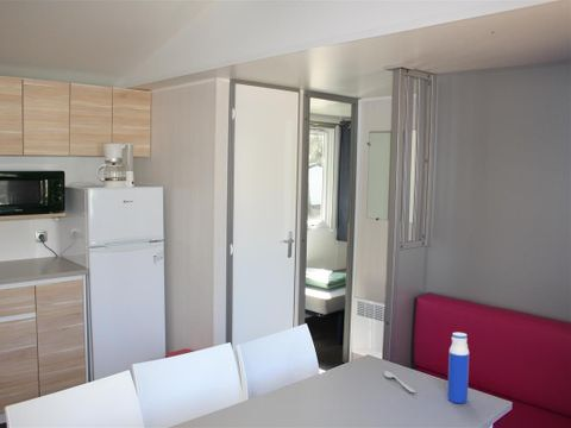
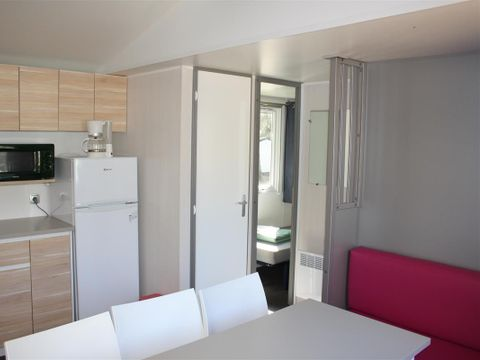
- water bottle (458, 366)
- spoon (399, 380)
